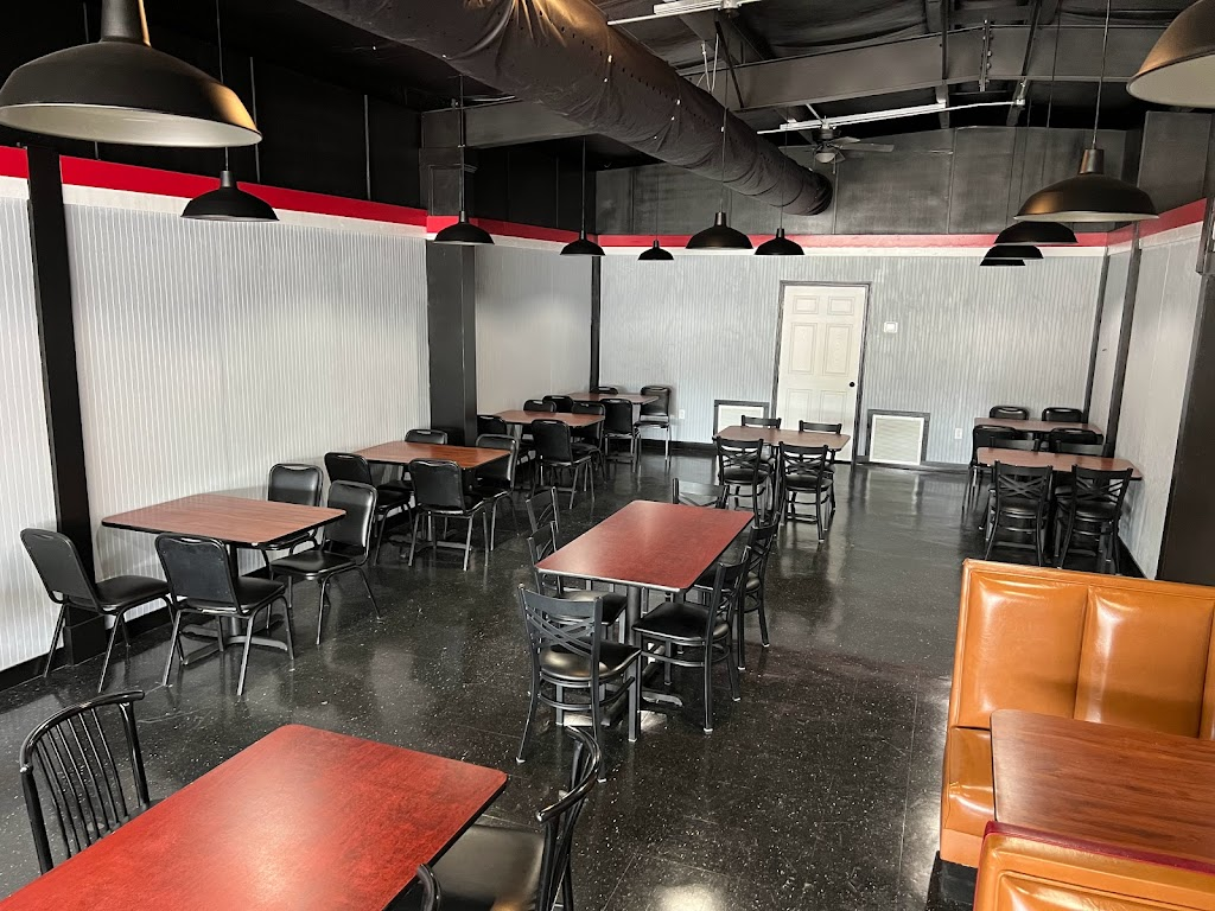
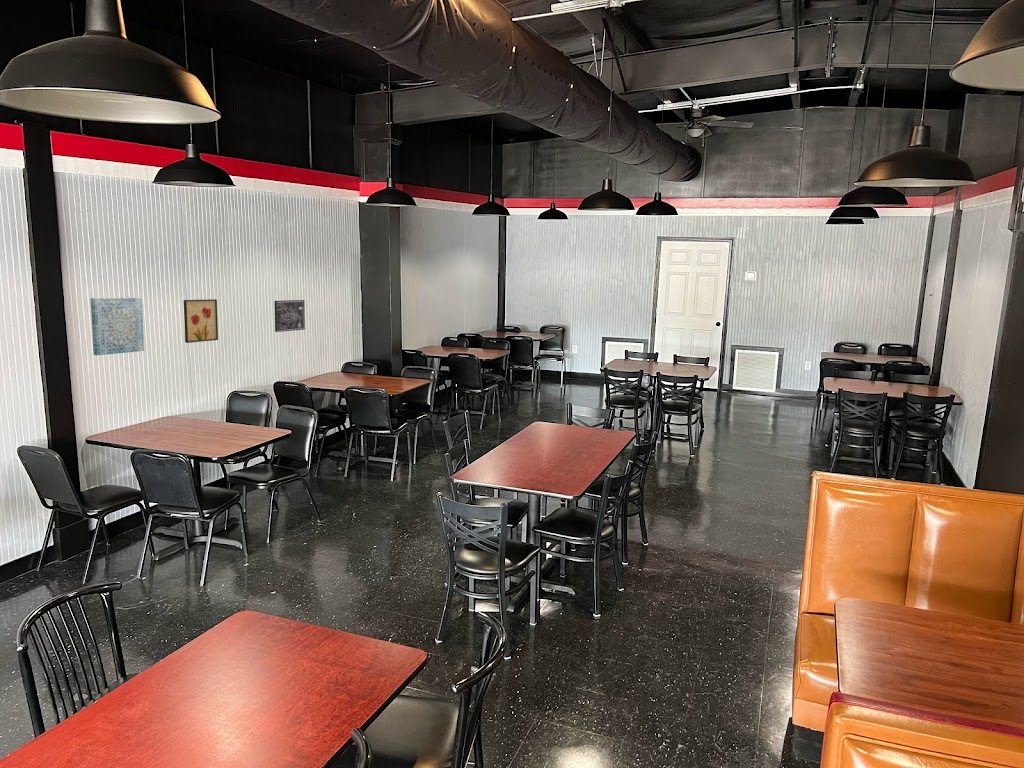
+ wall art (290, 315)
+ wall art (118, 325)
+ wall art (200, 320)
